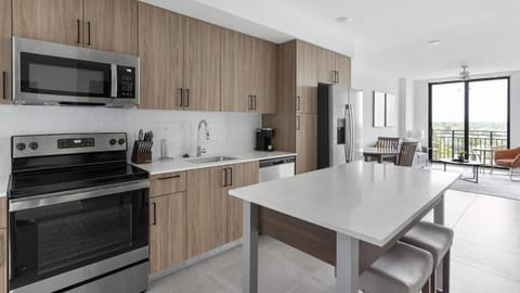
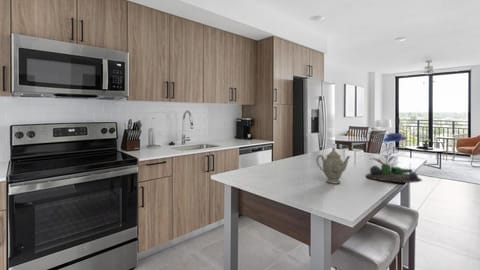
+ flower (393, 156)
+ chinaware (333, 164)
